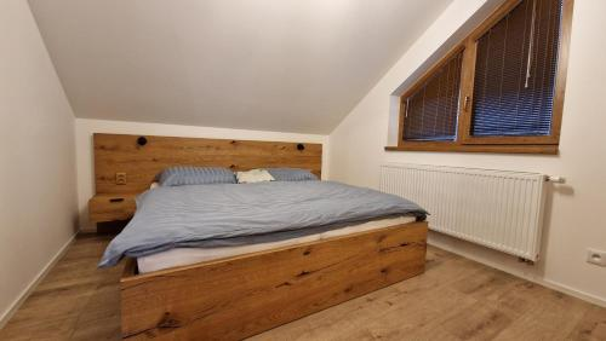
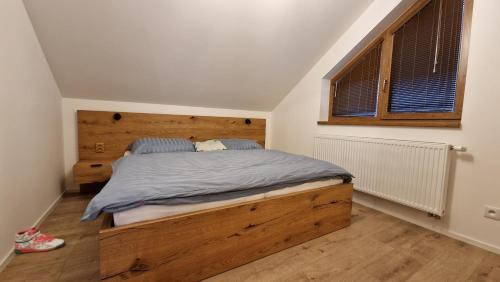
+ sneaker (40, 238)
